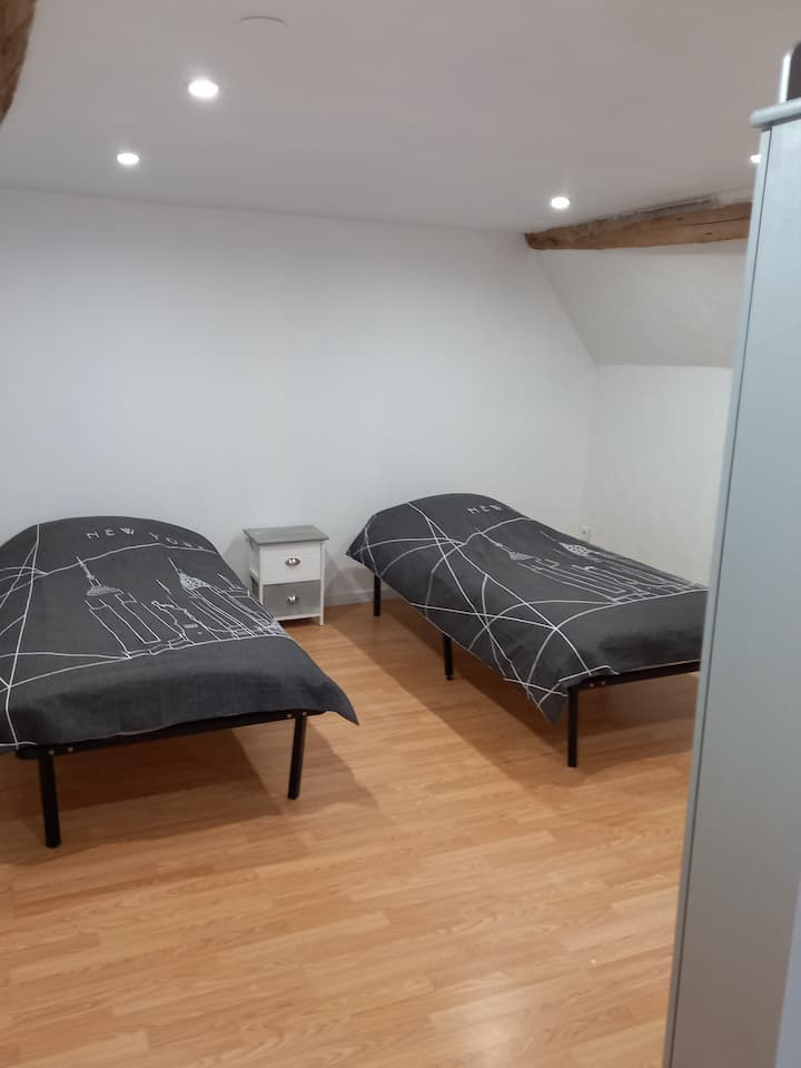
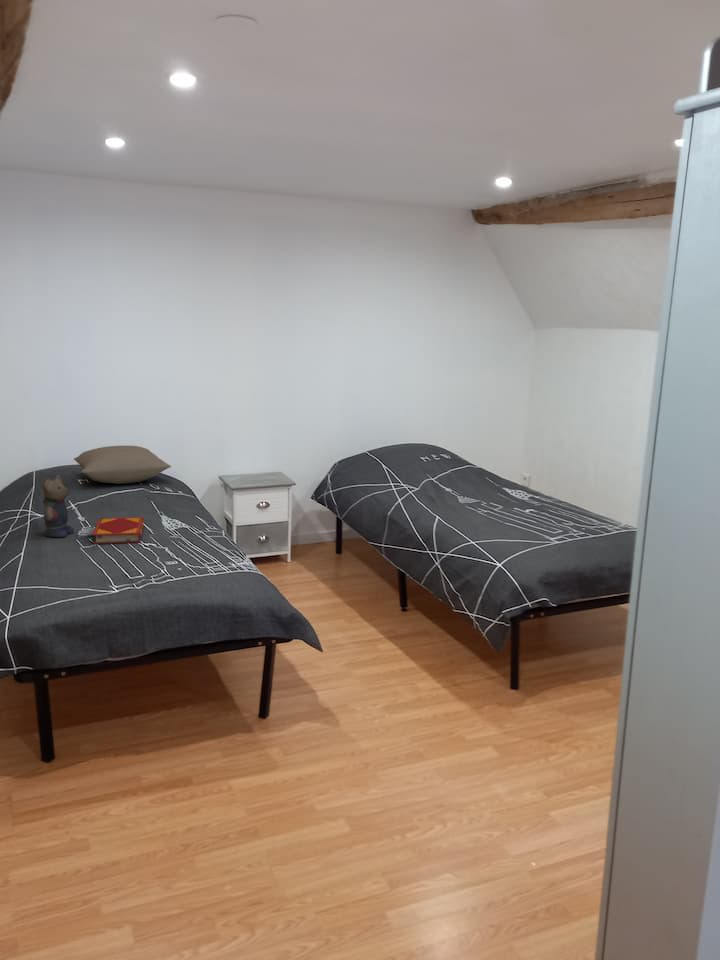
+ pillow (120, 463)
+ teddy bear (54, 506)
+ hardback book (119, 529)
